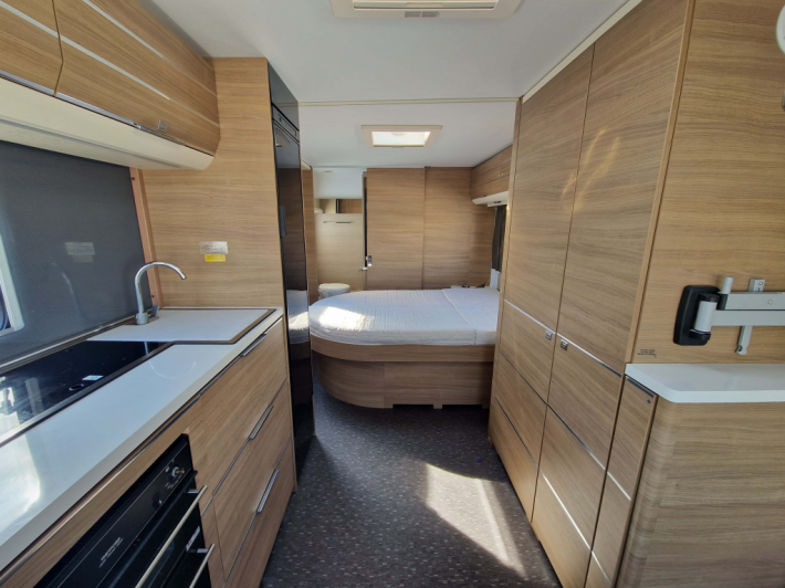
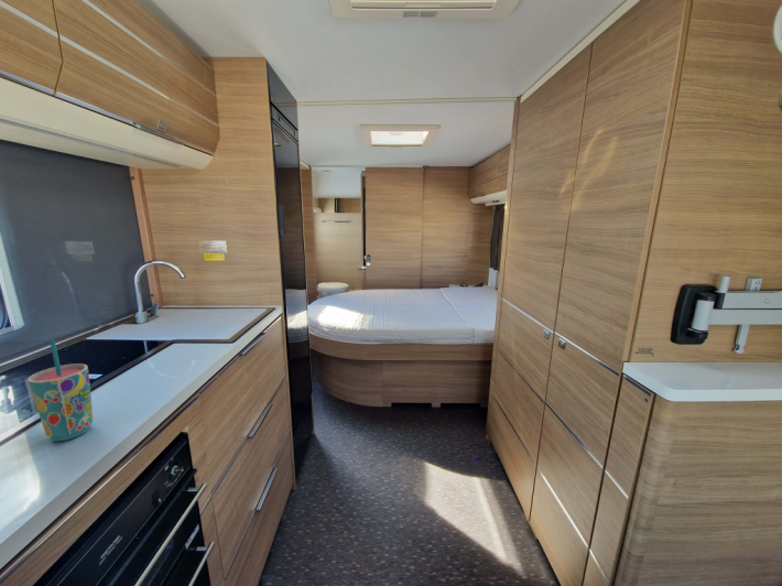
+ cup (62, 388)
